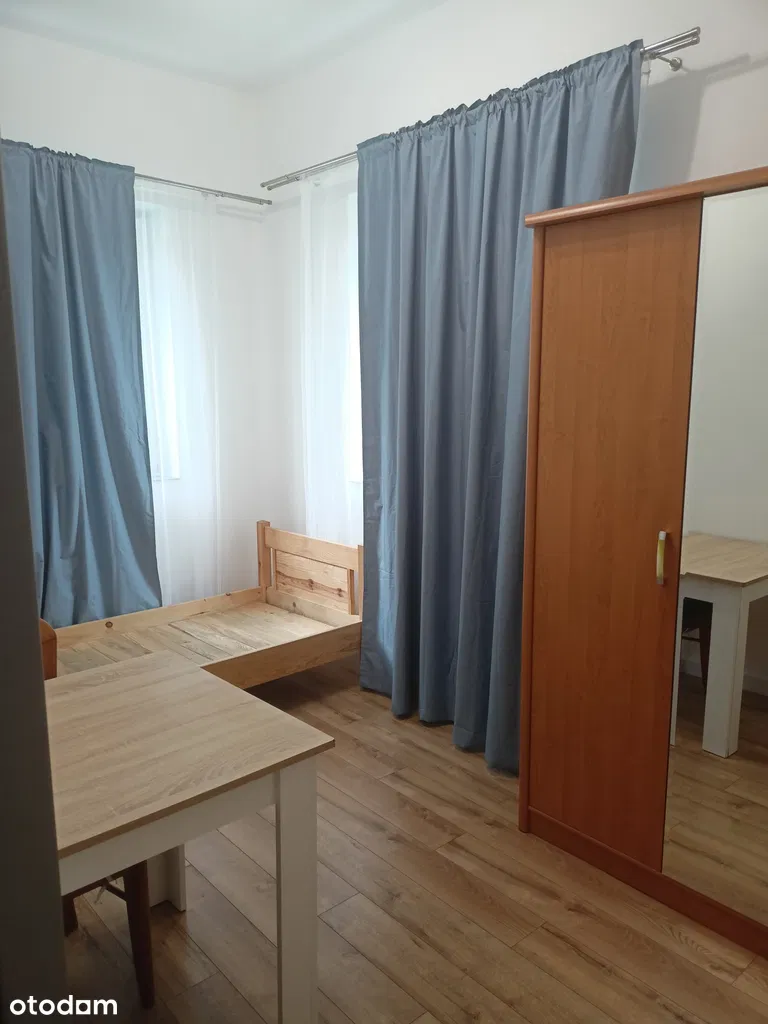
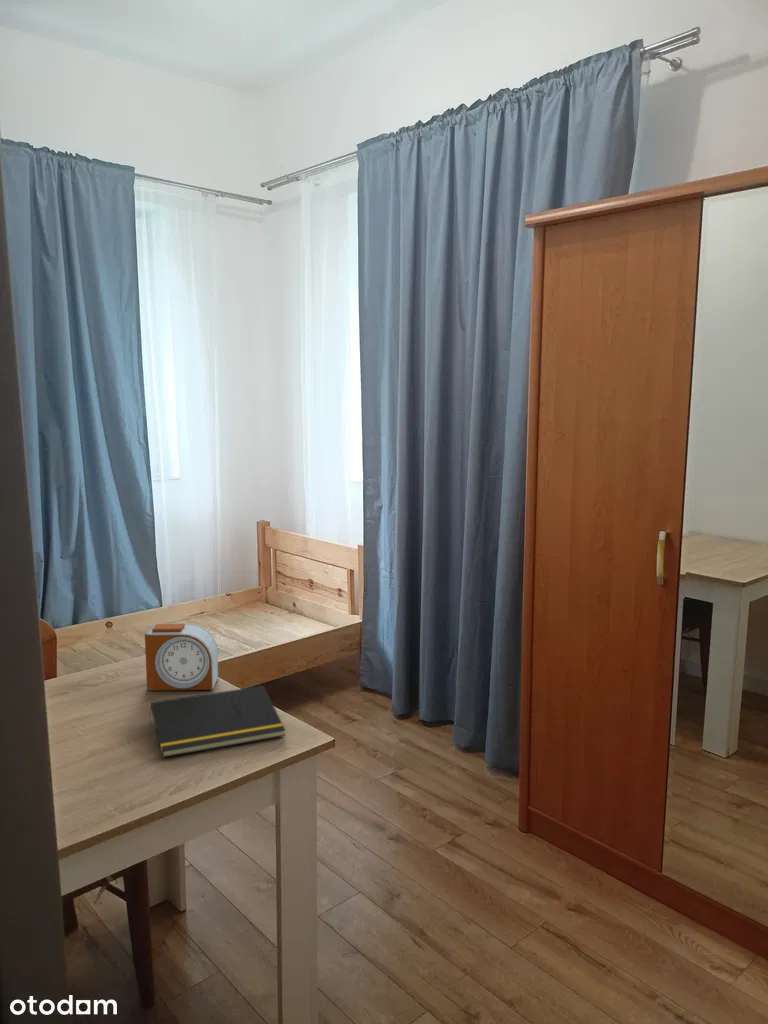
+ notepad (217, 718)
+ alarm clock (181, 655)
